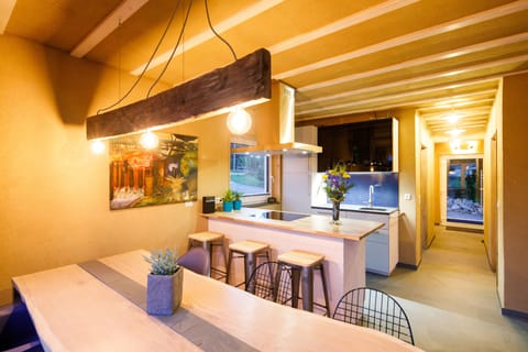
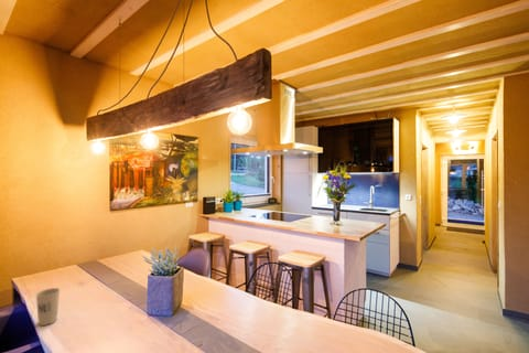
+ cup (47, 307)
